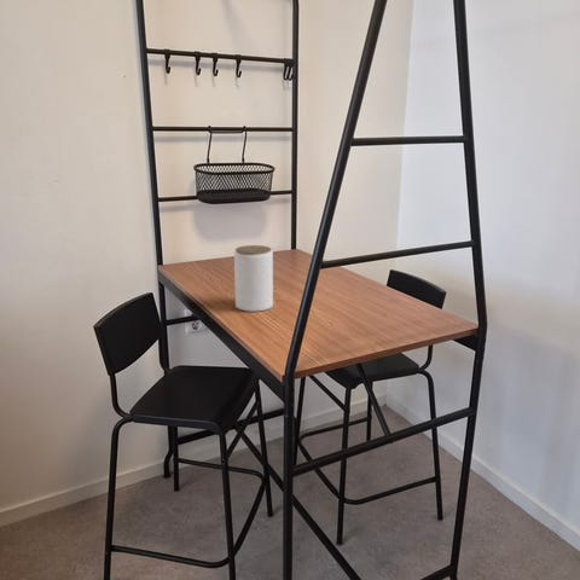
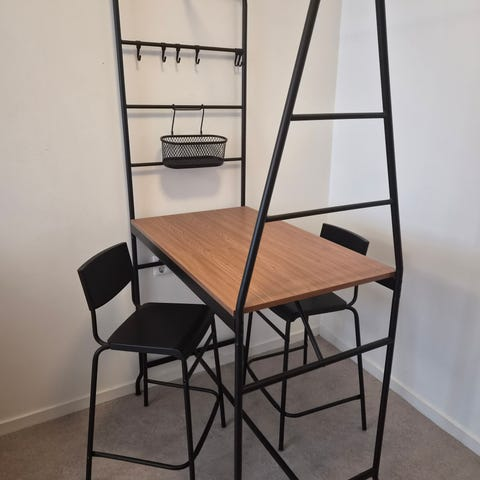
- jar (254, 277)
